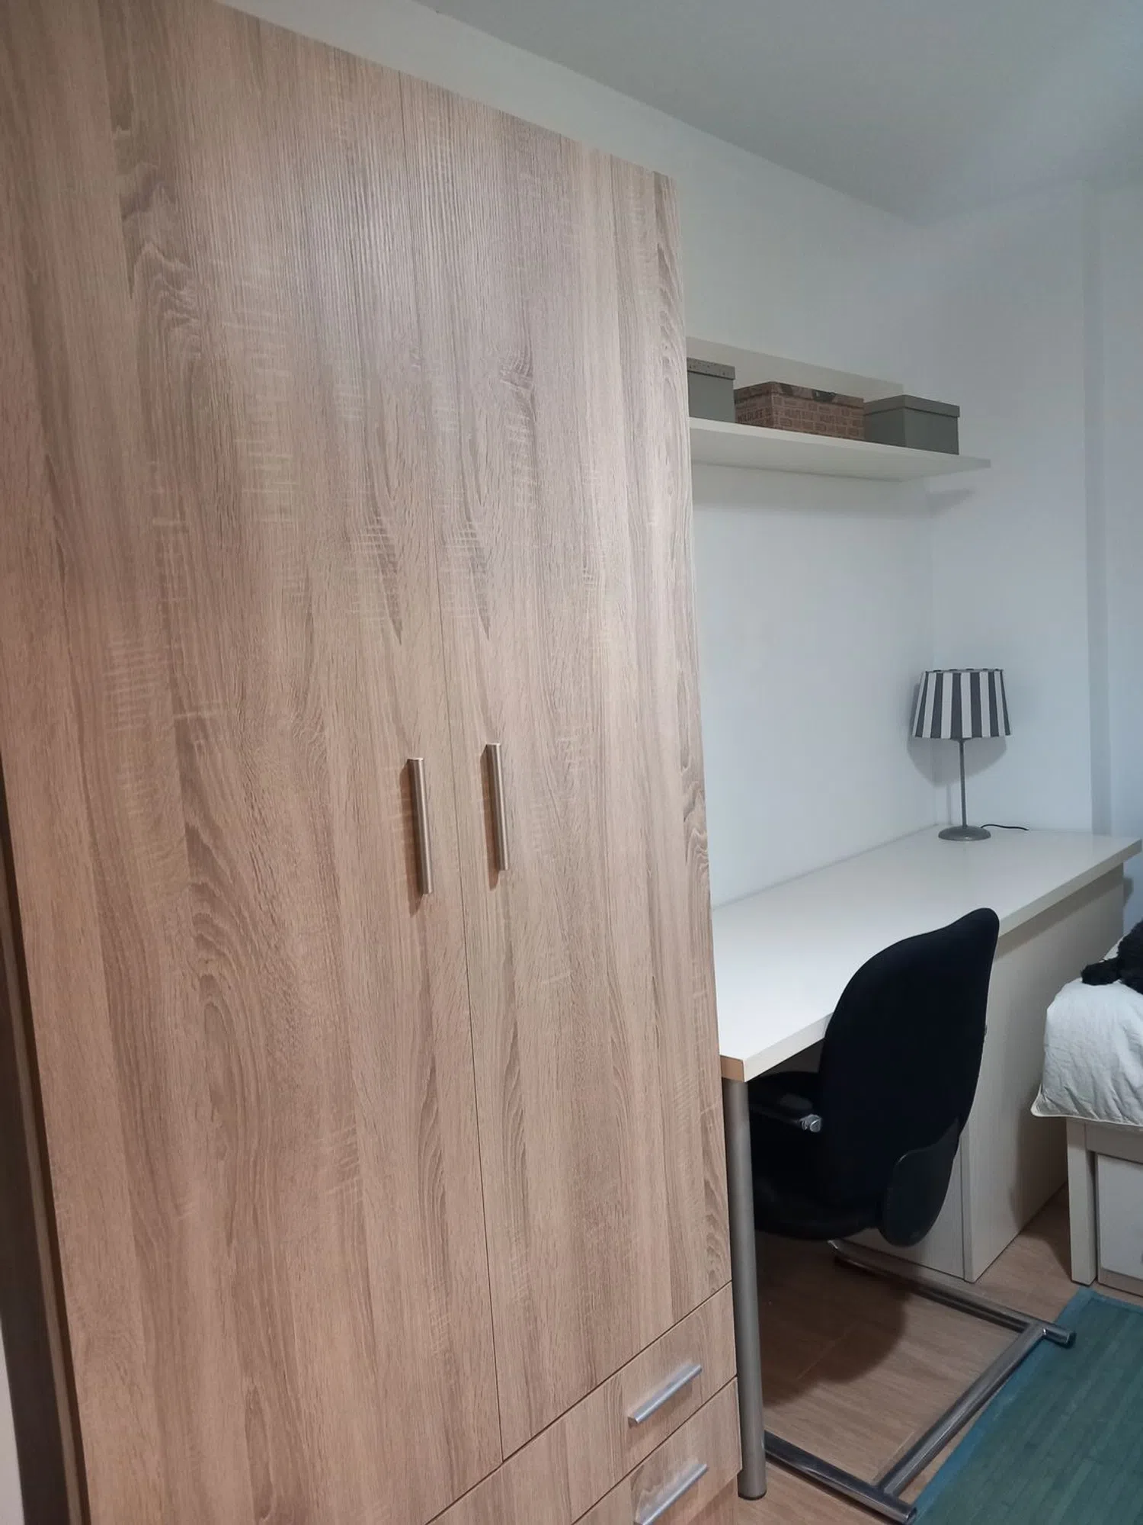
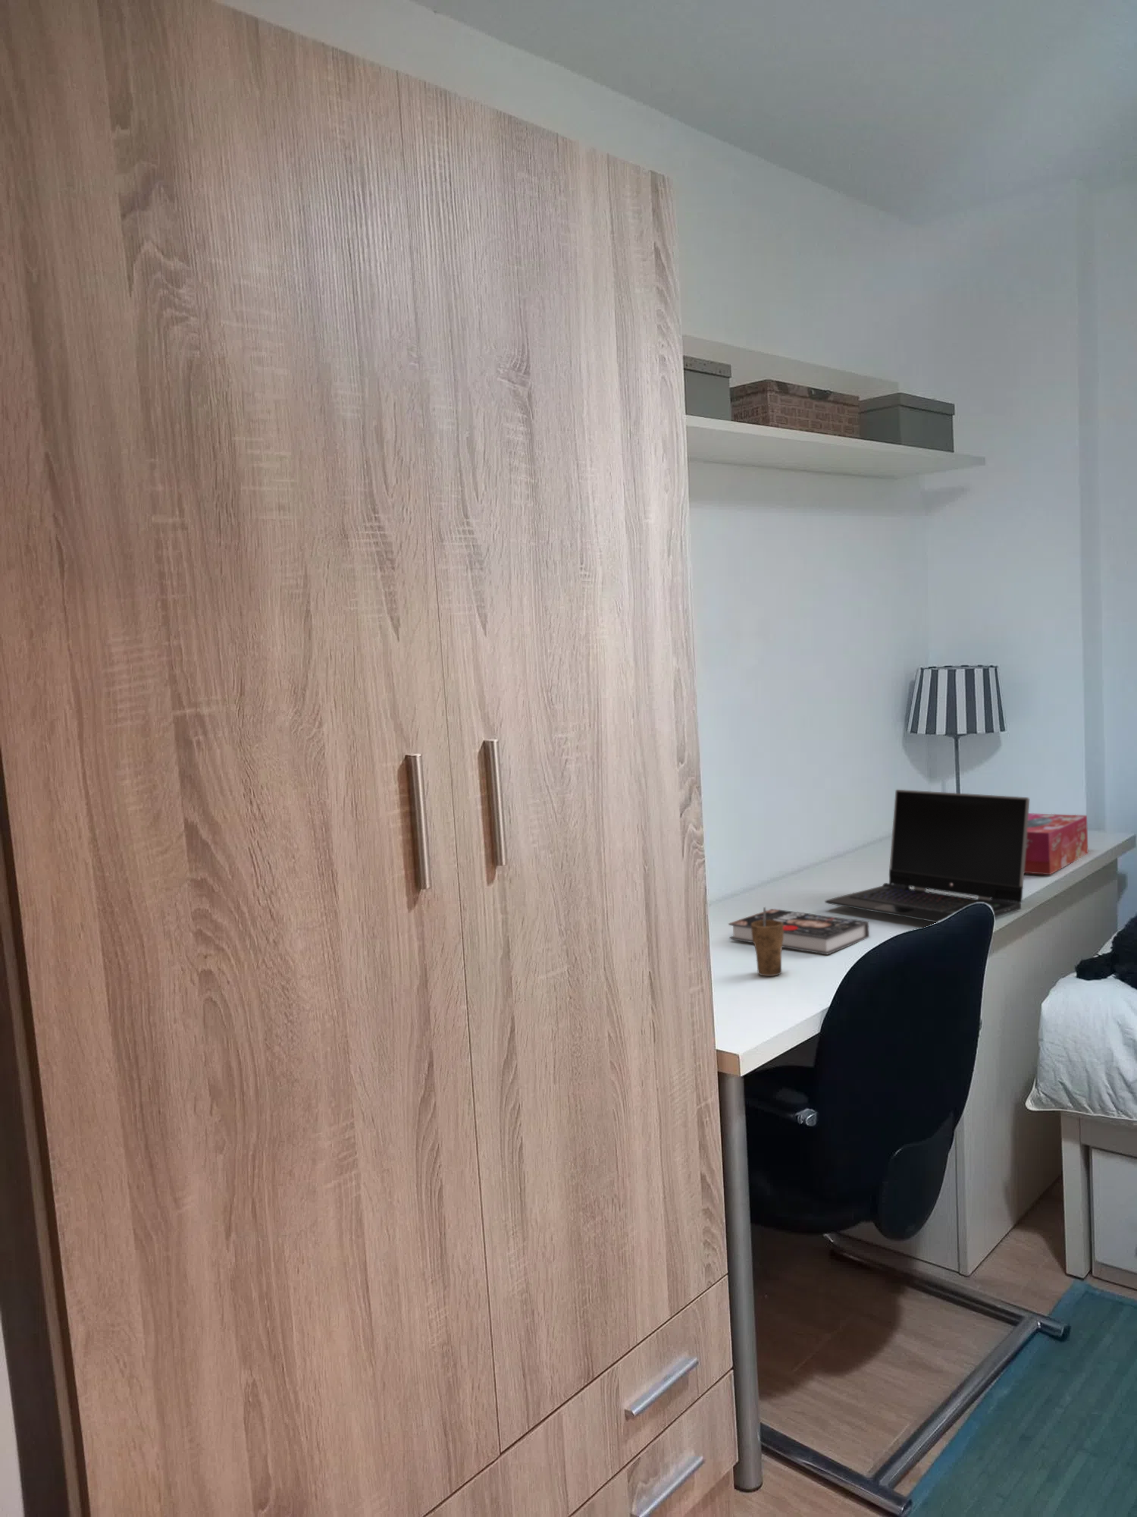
+ tissue box (1037, 842)
+ cup (768, 941)
+ laptop computer (924, 854)
+ book (798, 931)
